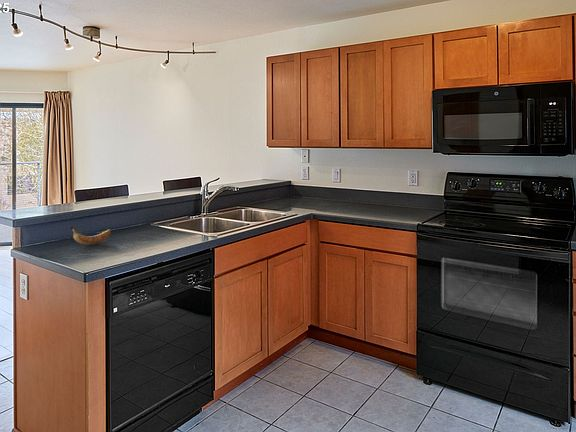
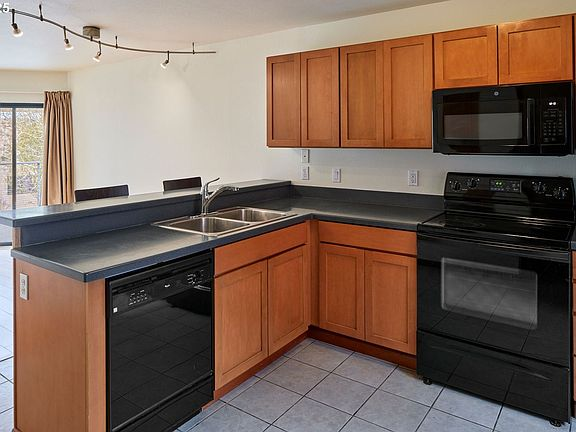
- banana (91, 236)
